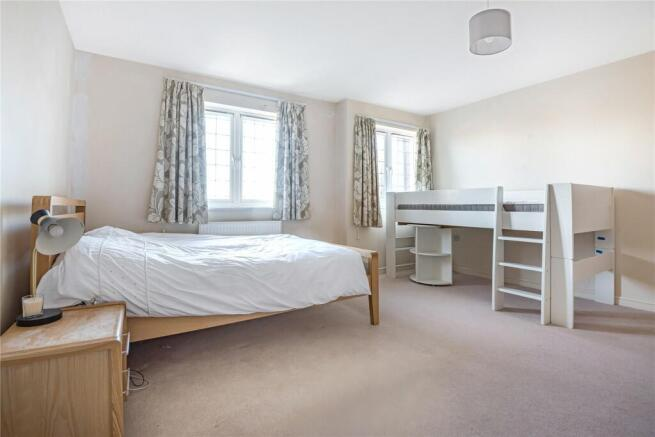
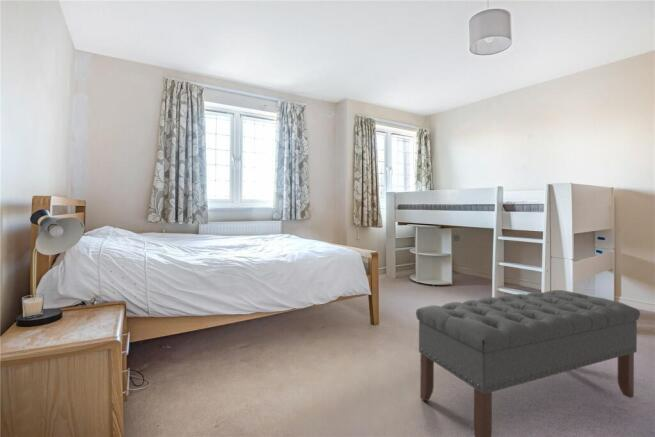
+ bench (527, 350)
